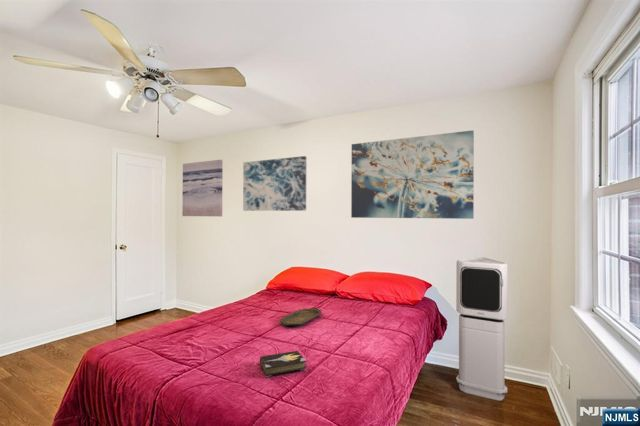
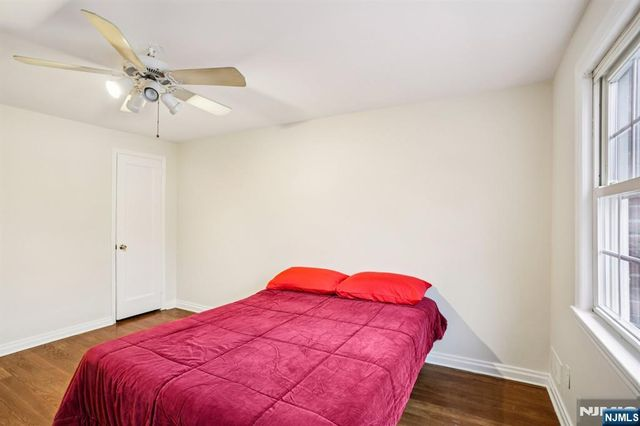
- wall art (407, 178)
- serving tray (301, 317)
- hardback book (282, 361)
- air purifier (481, 323)
- wall art (273, 185)
- wall art (202, 189)
